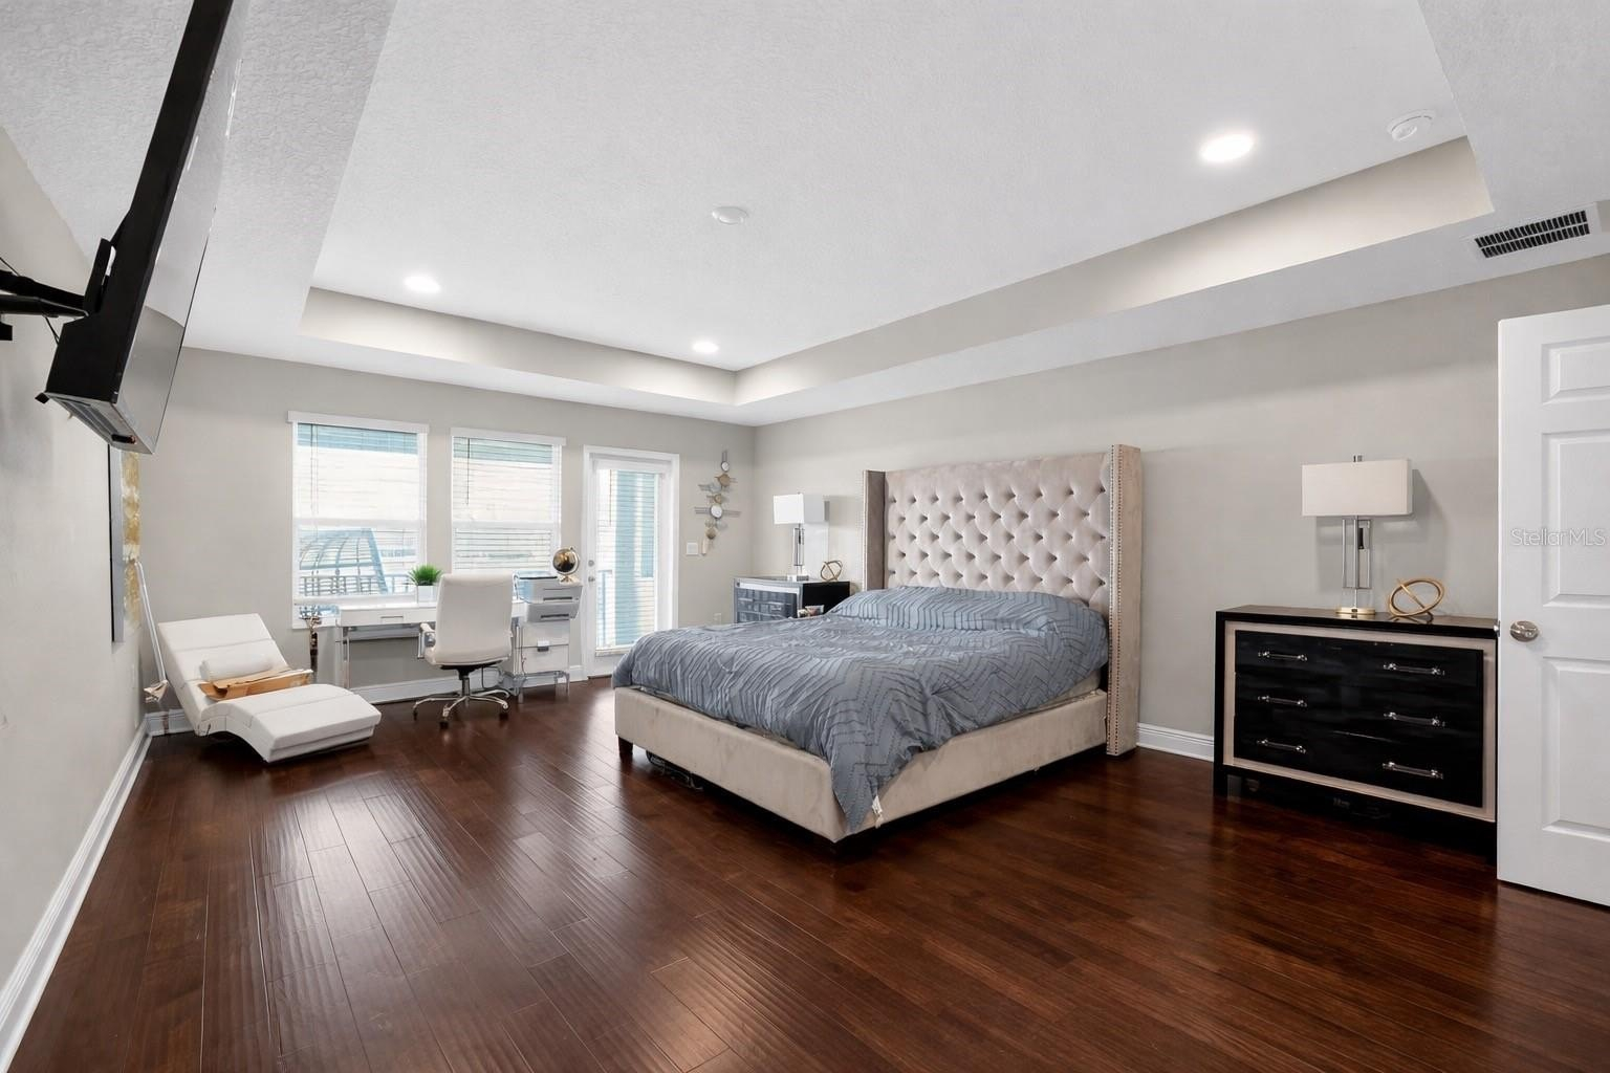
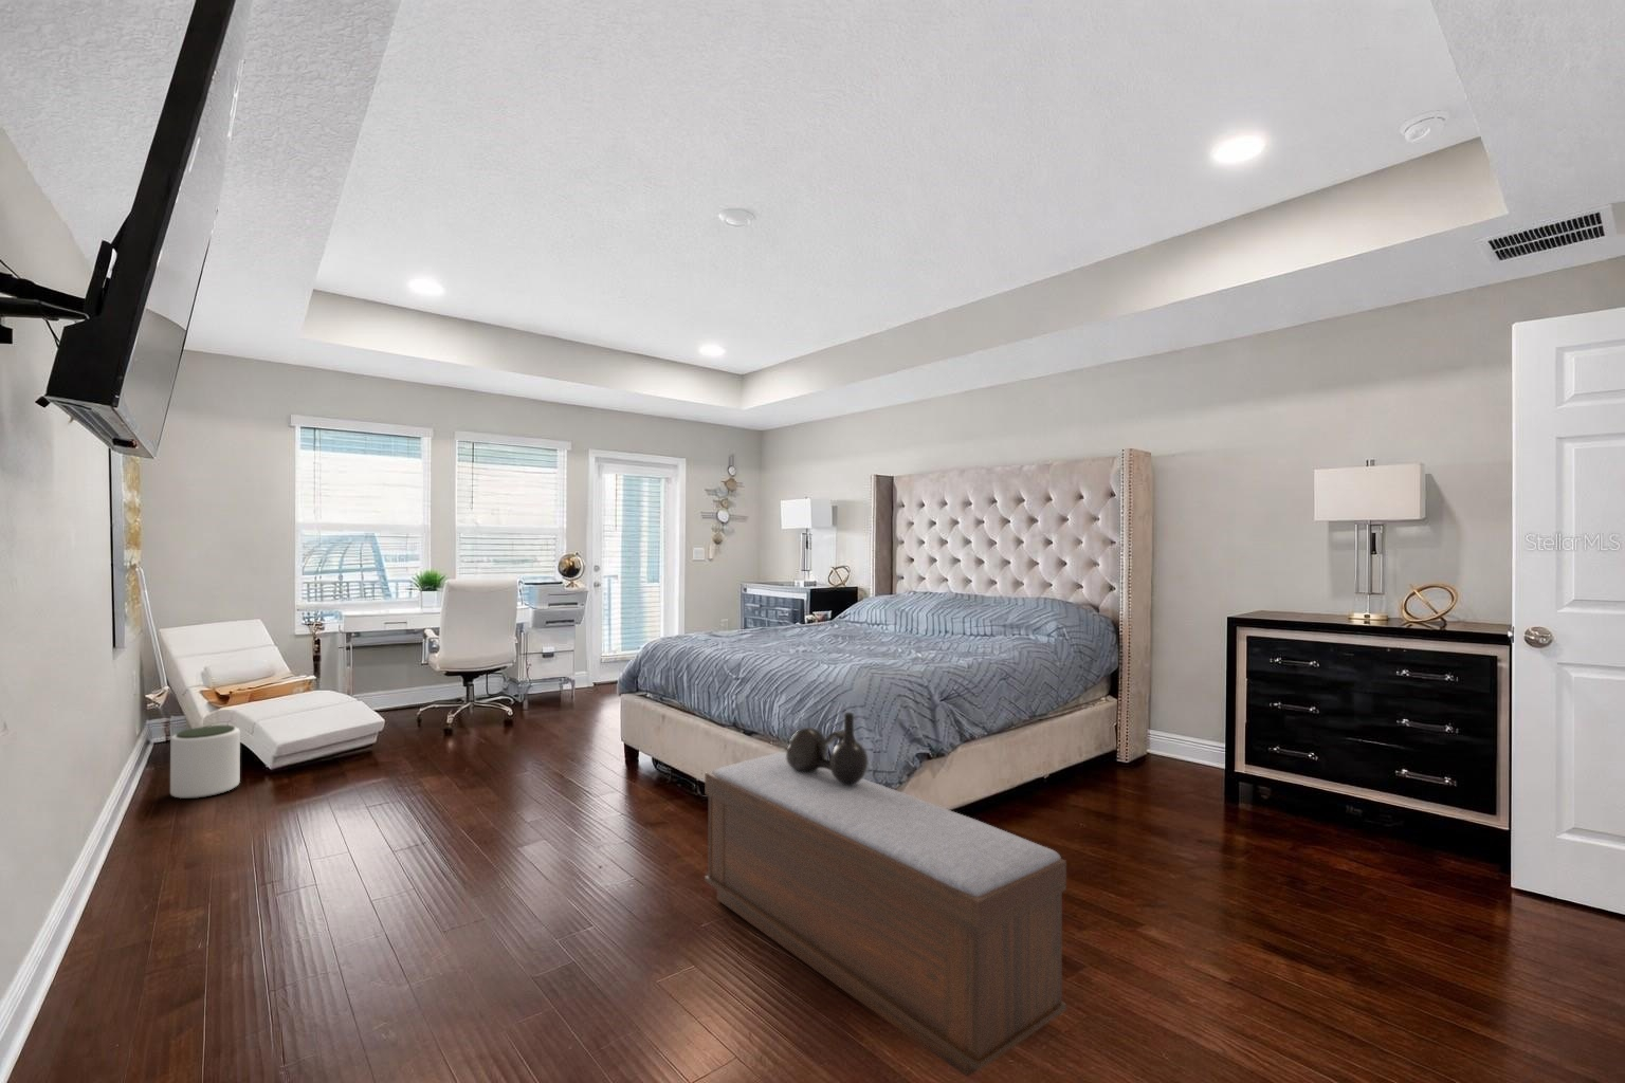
+ plant pot (206, 760)
+ bench (858, 875)
+ decorative vase (823, 741)
